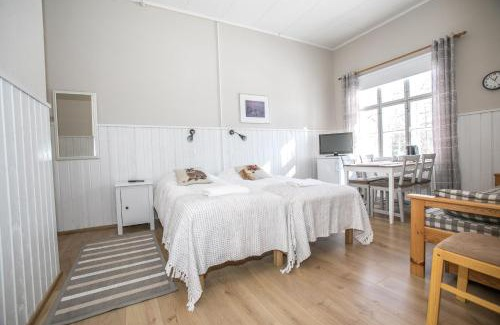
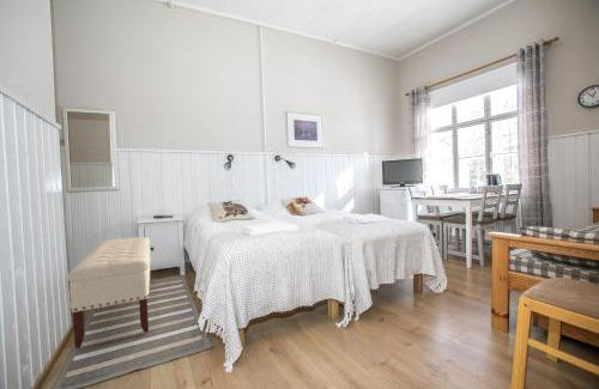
+ bench (120, 278)
